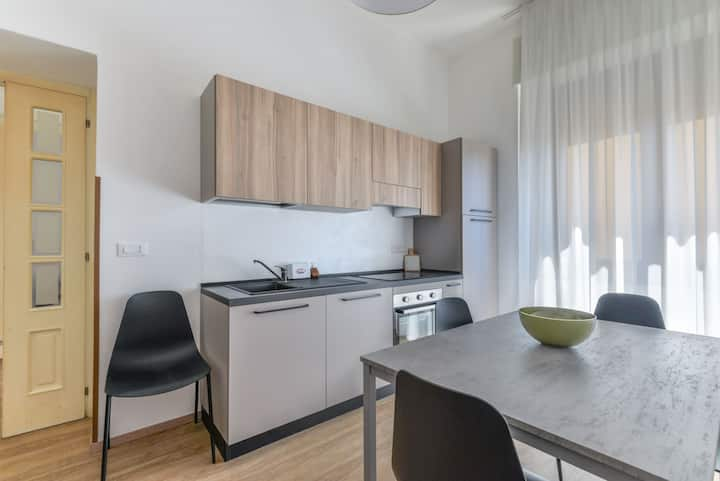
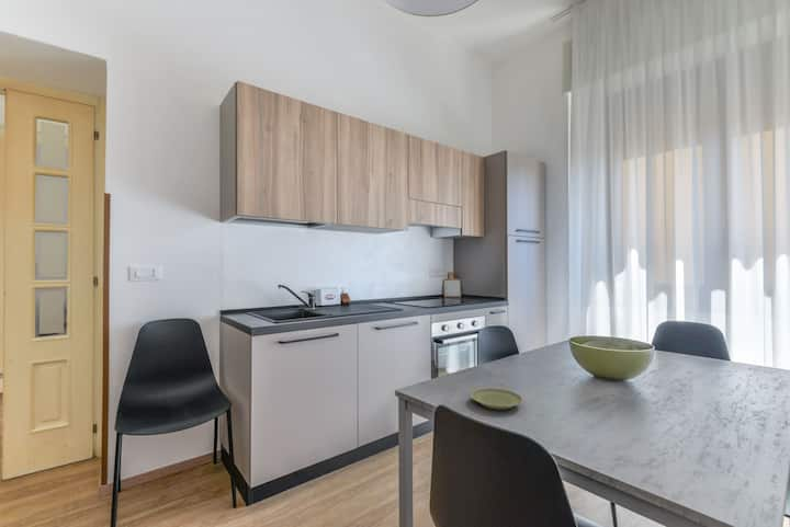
+ plate (496, 399)
